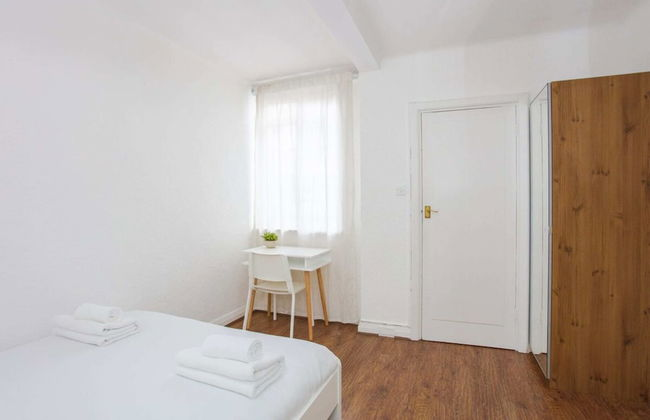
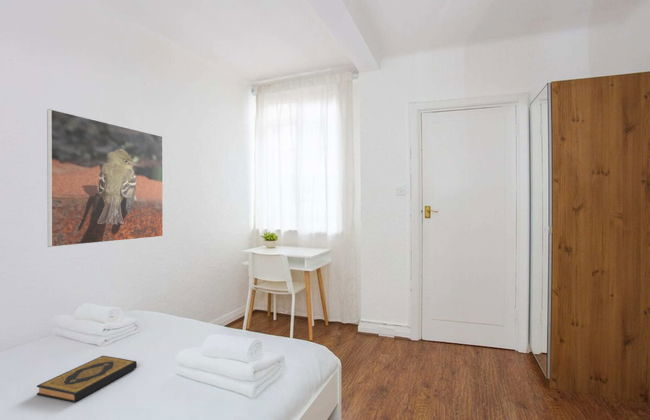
+ hardback book (90, 376)
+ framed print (114, 183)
